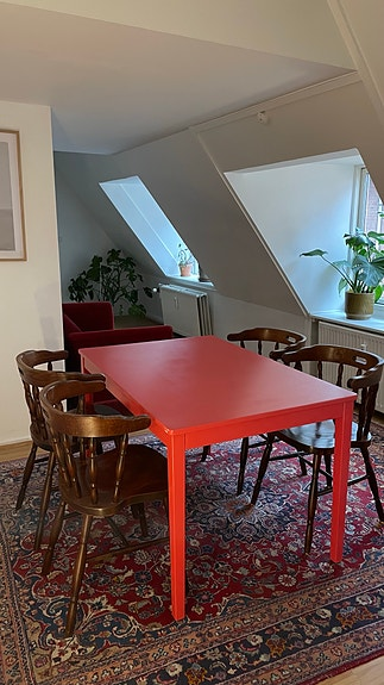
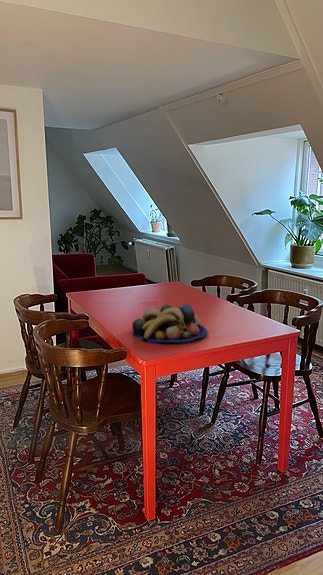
+ fruit bowl (170, 319)
